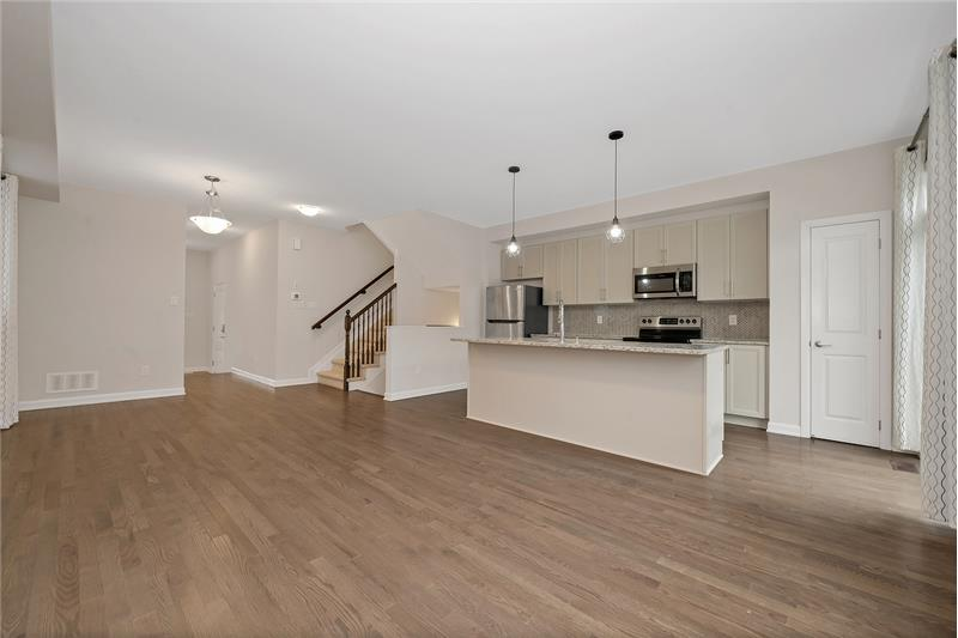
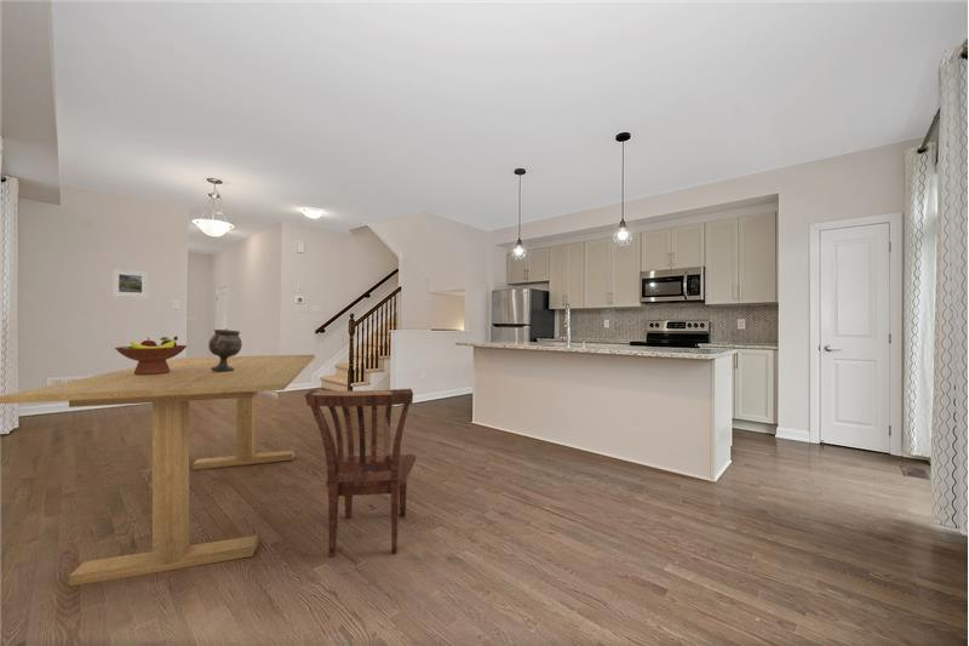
+ dining chair (369, 459)
+ goblet (225, 349)
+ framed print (130, 284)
+ fruit bowl (151, 354)
+ dining table (237, 433)
